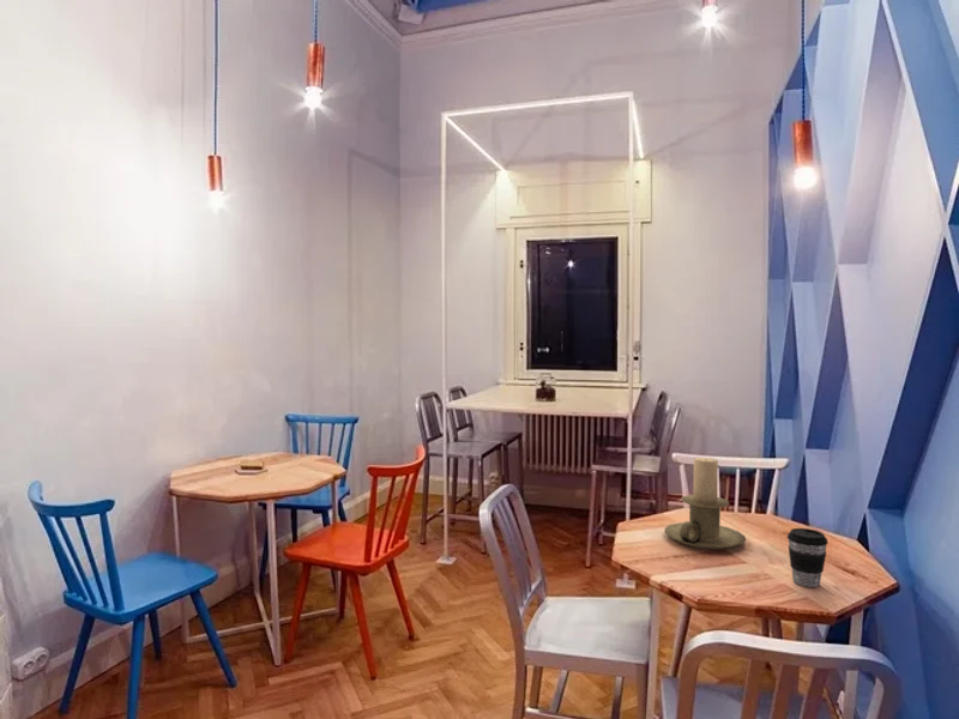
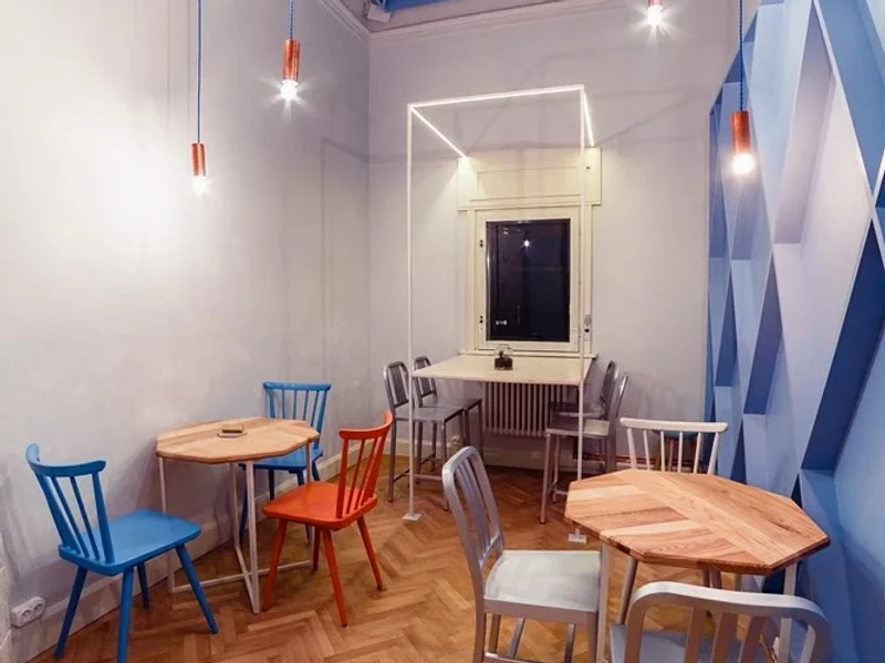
- candle holder (705, 499)
- coffee cup (807, 557)
